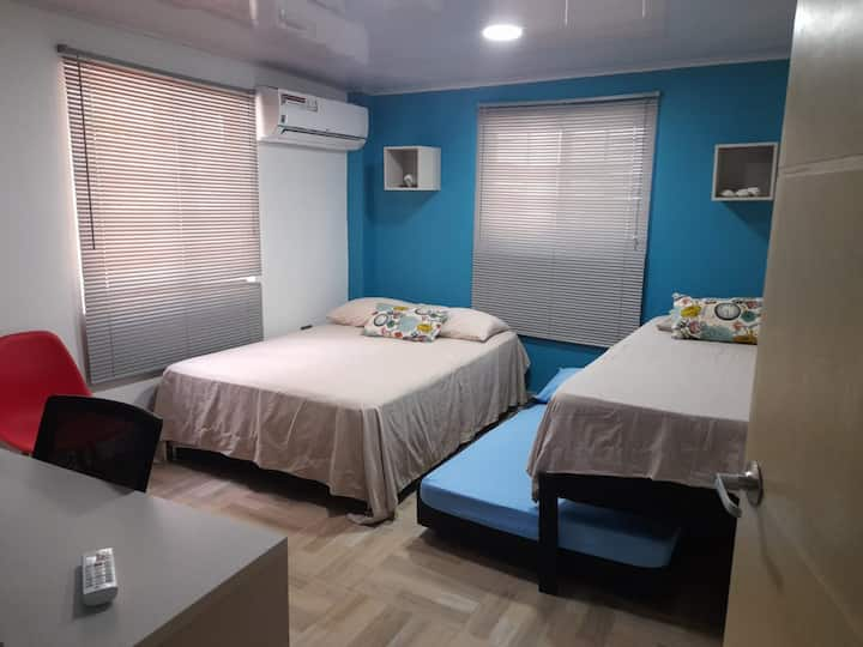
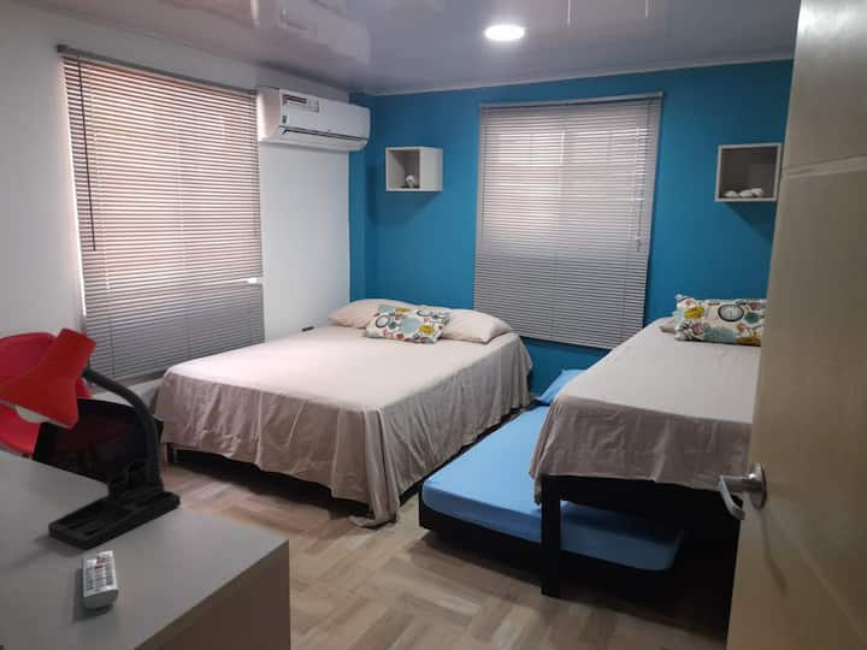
+ desk lamp (77, 419)
